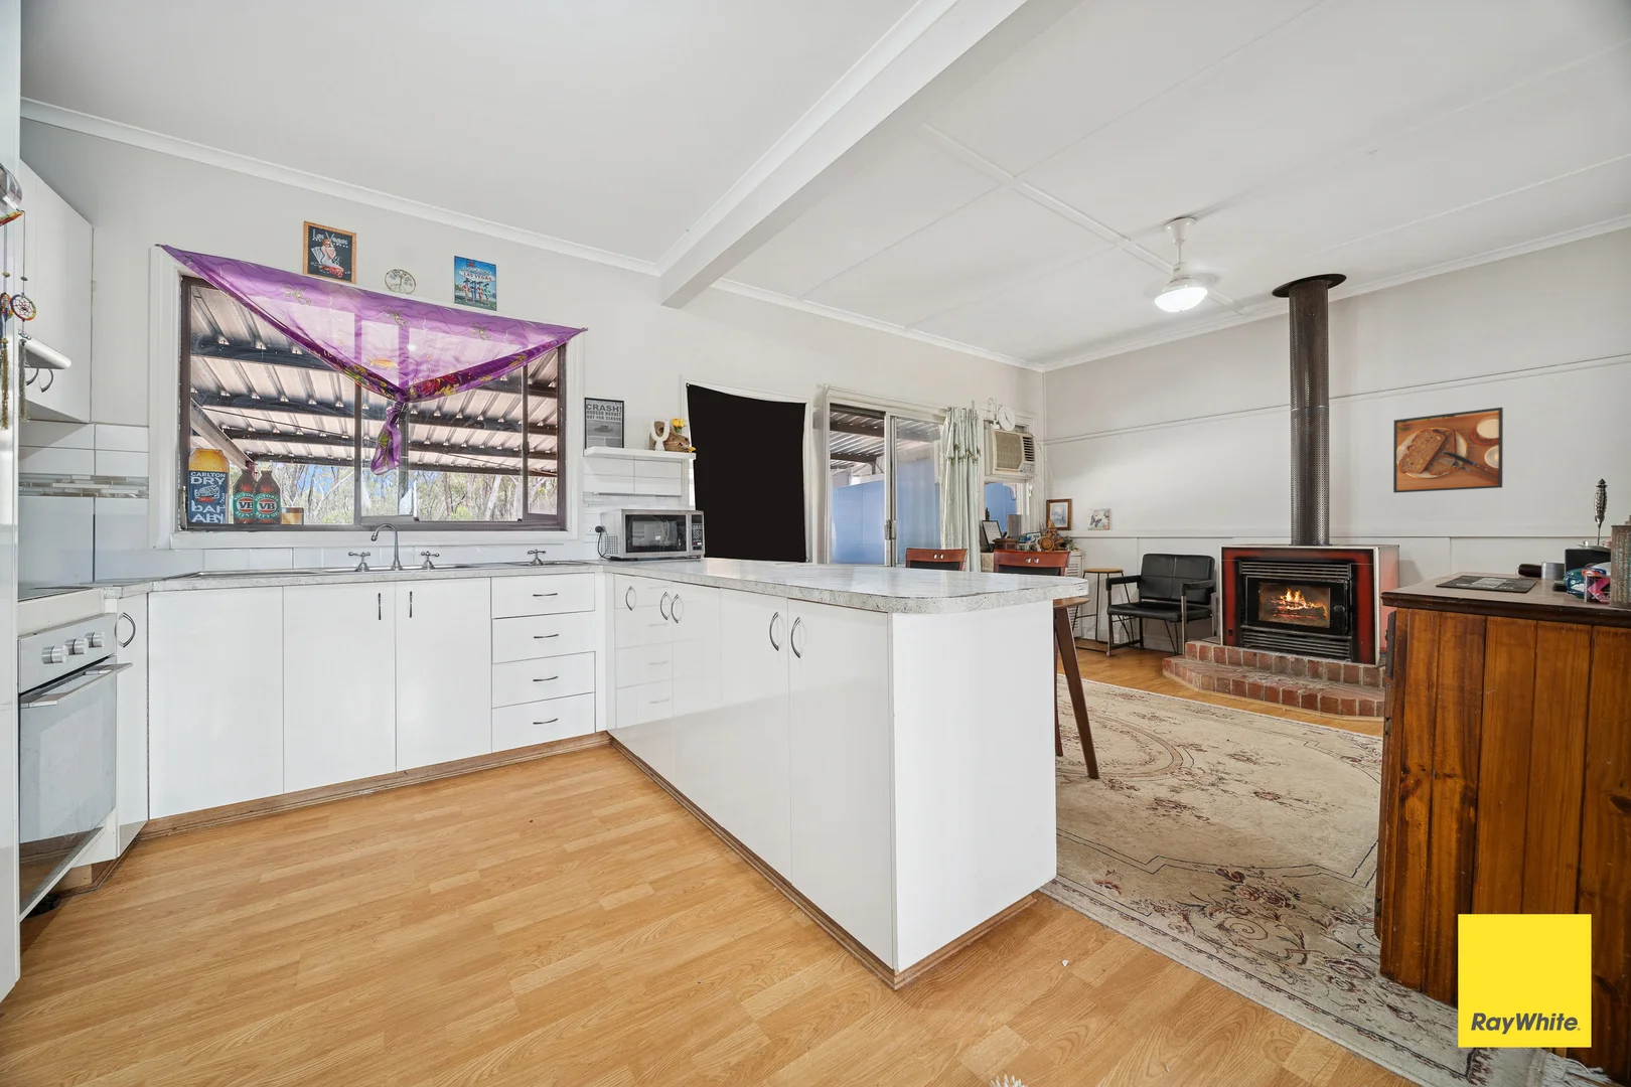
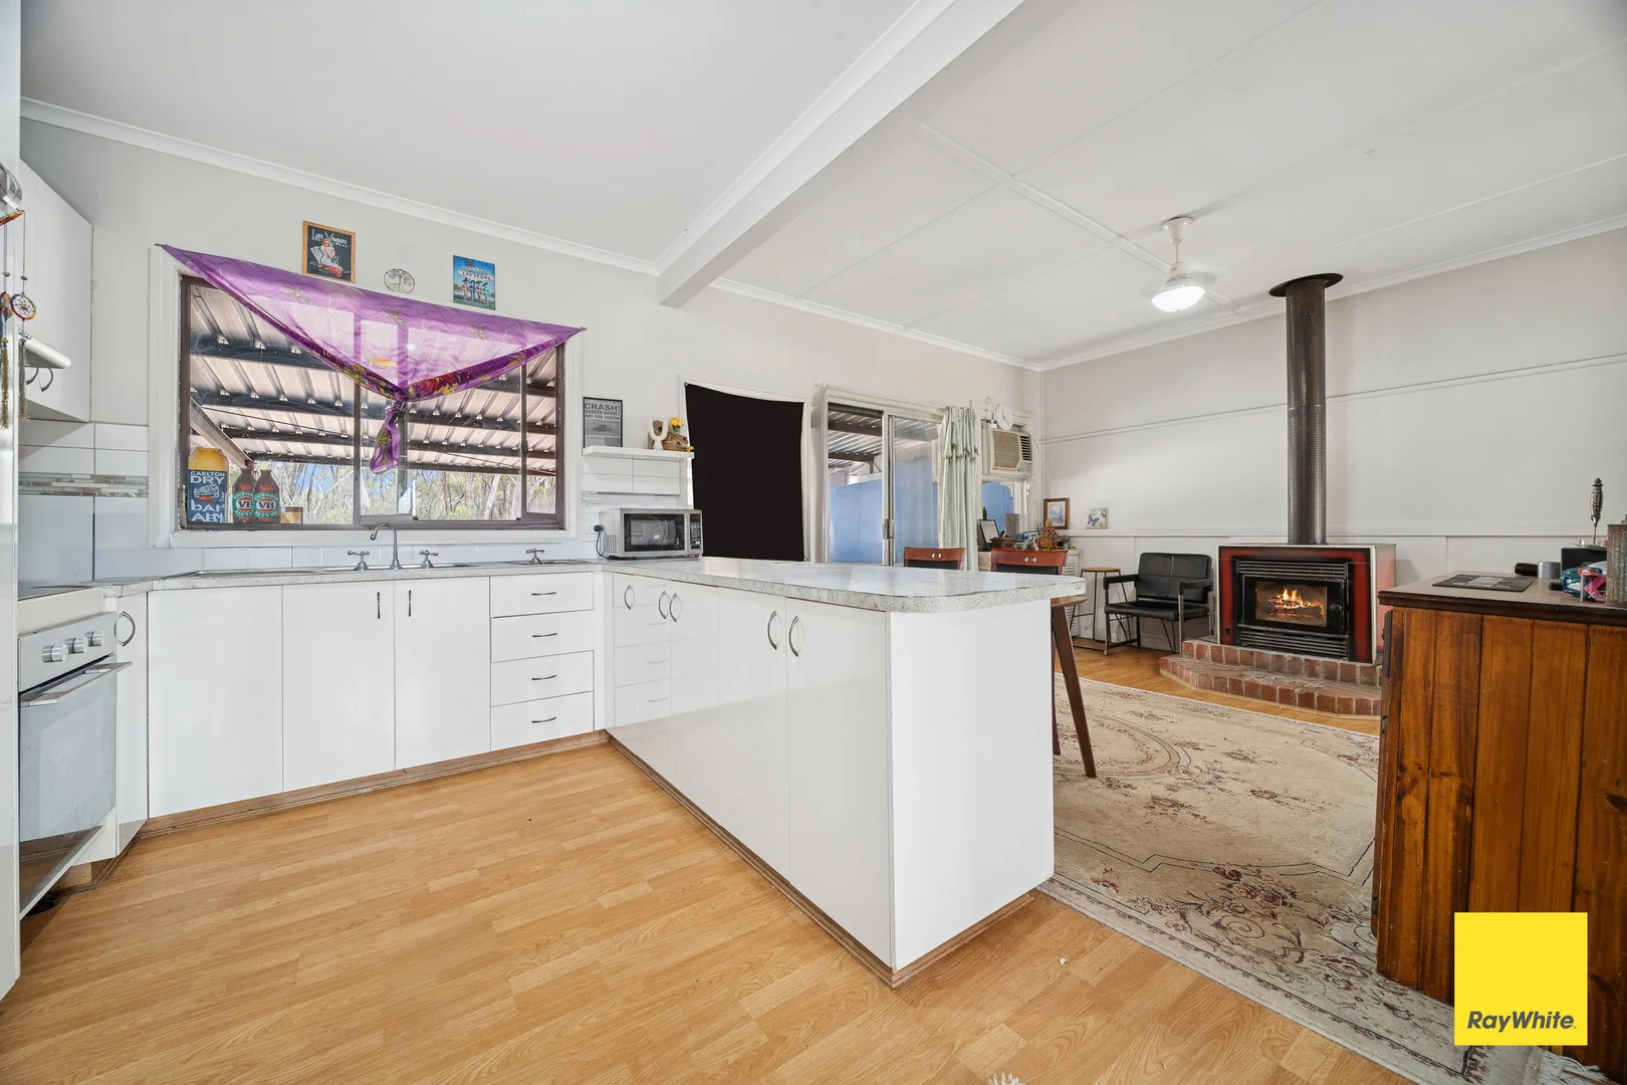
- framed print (1445, 453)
